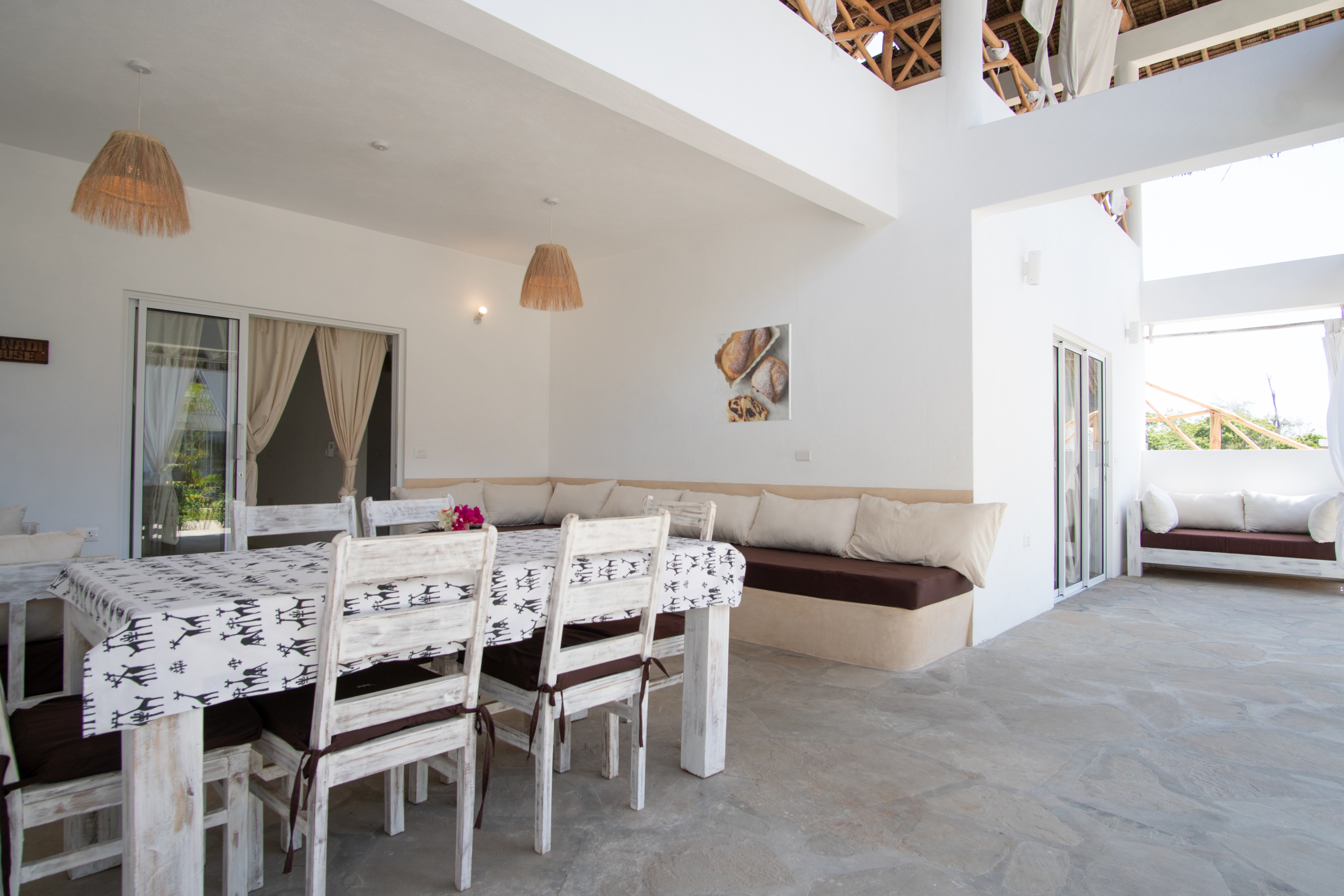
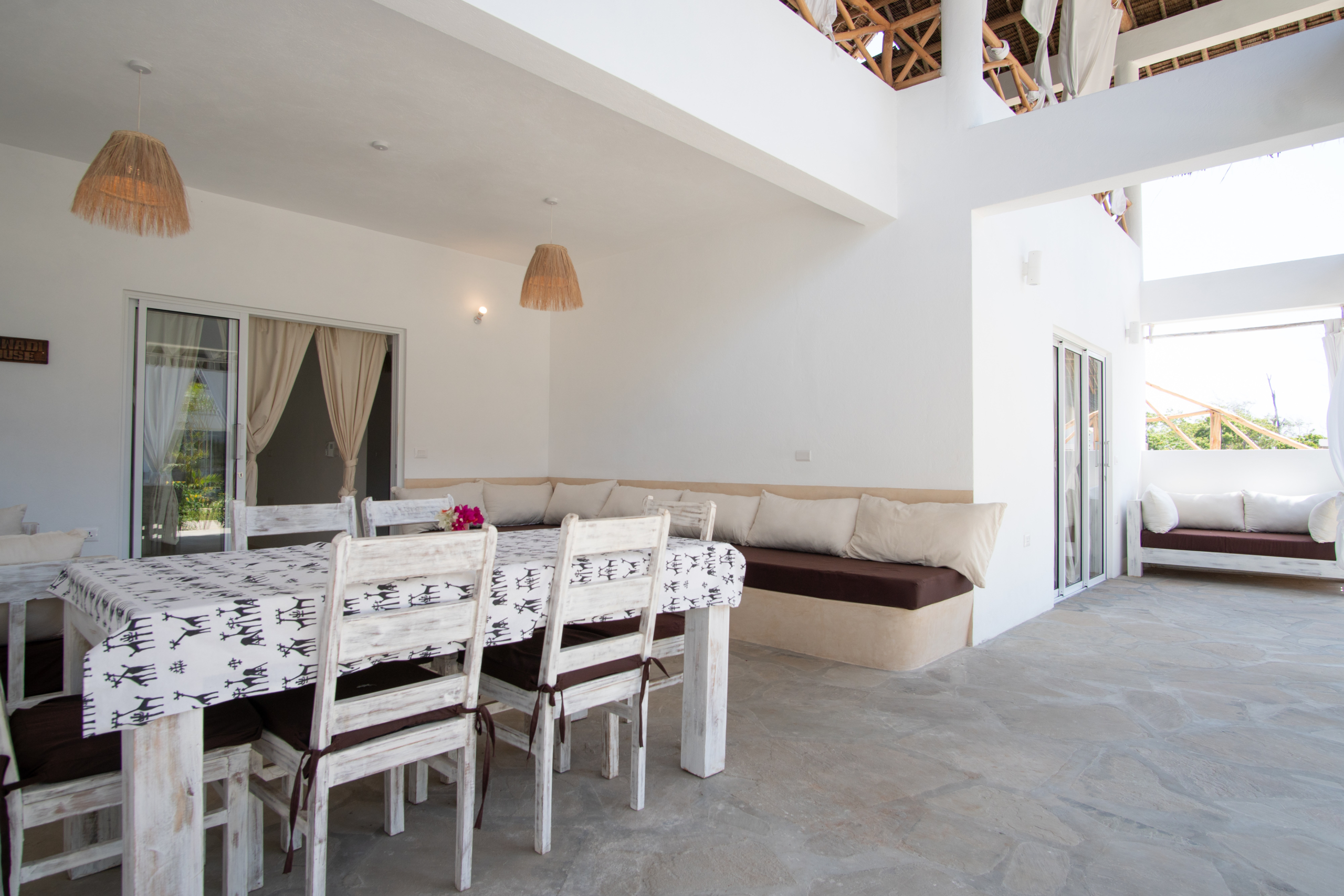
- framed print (751, 375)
